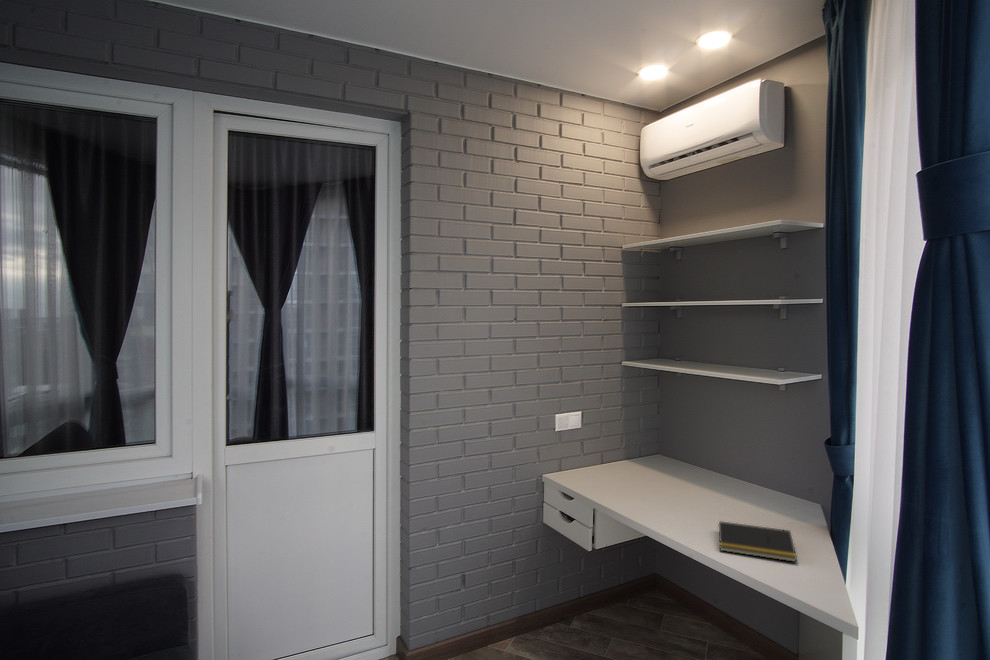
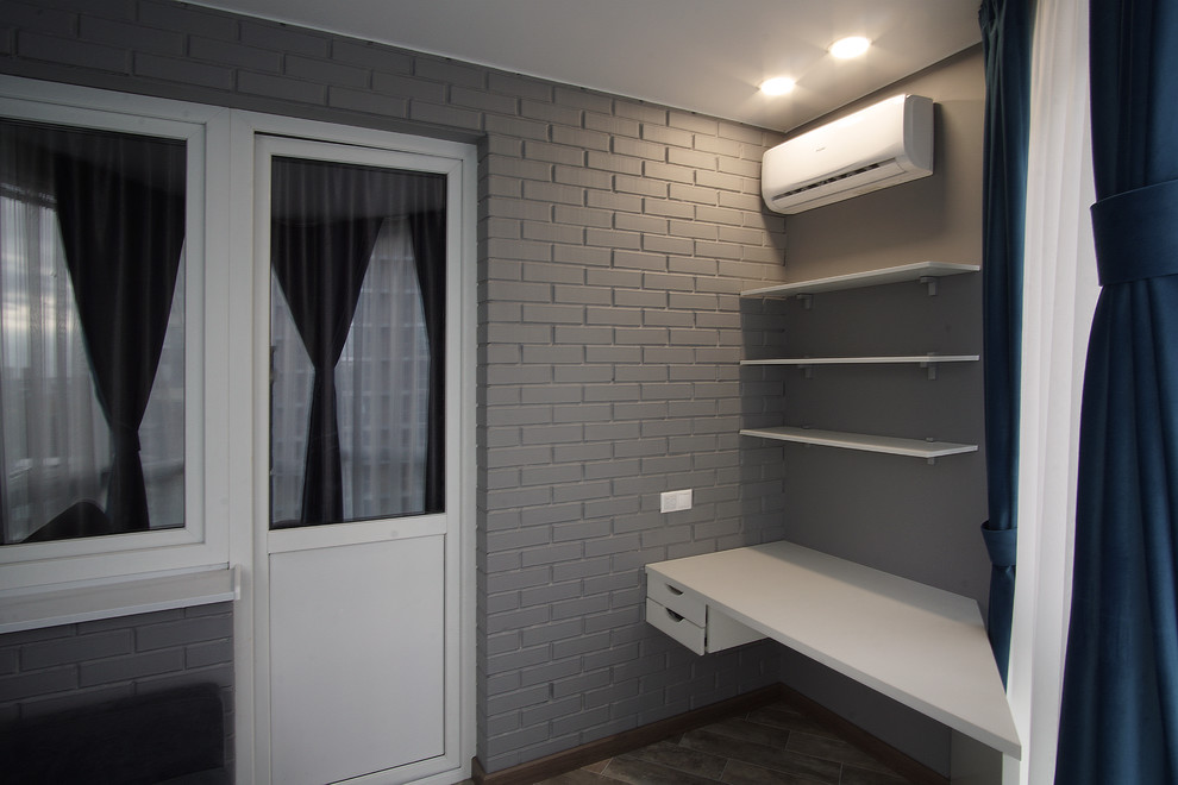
- notepad (755, 540)
